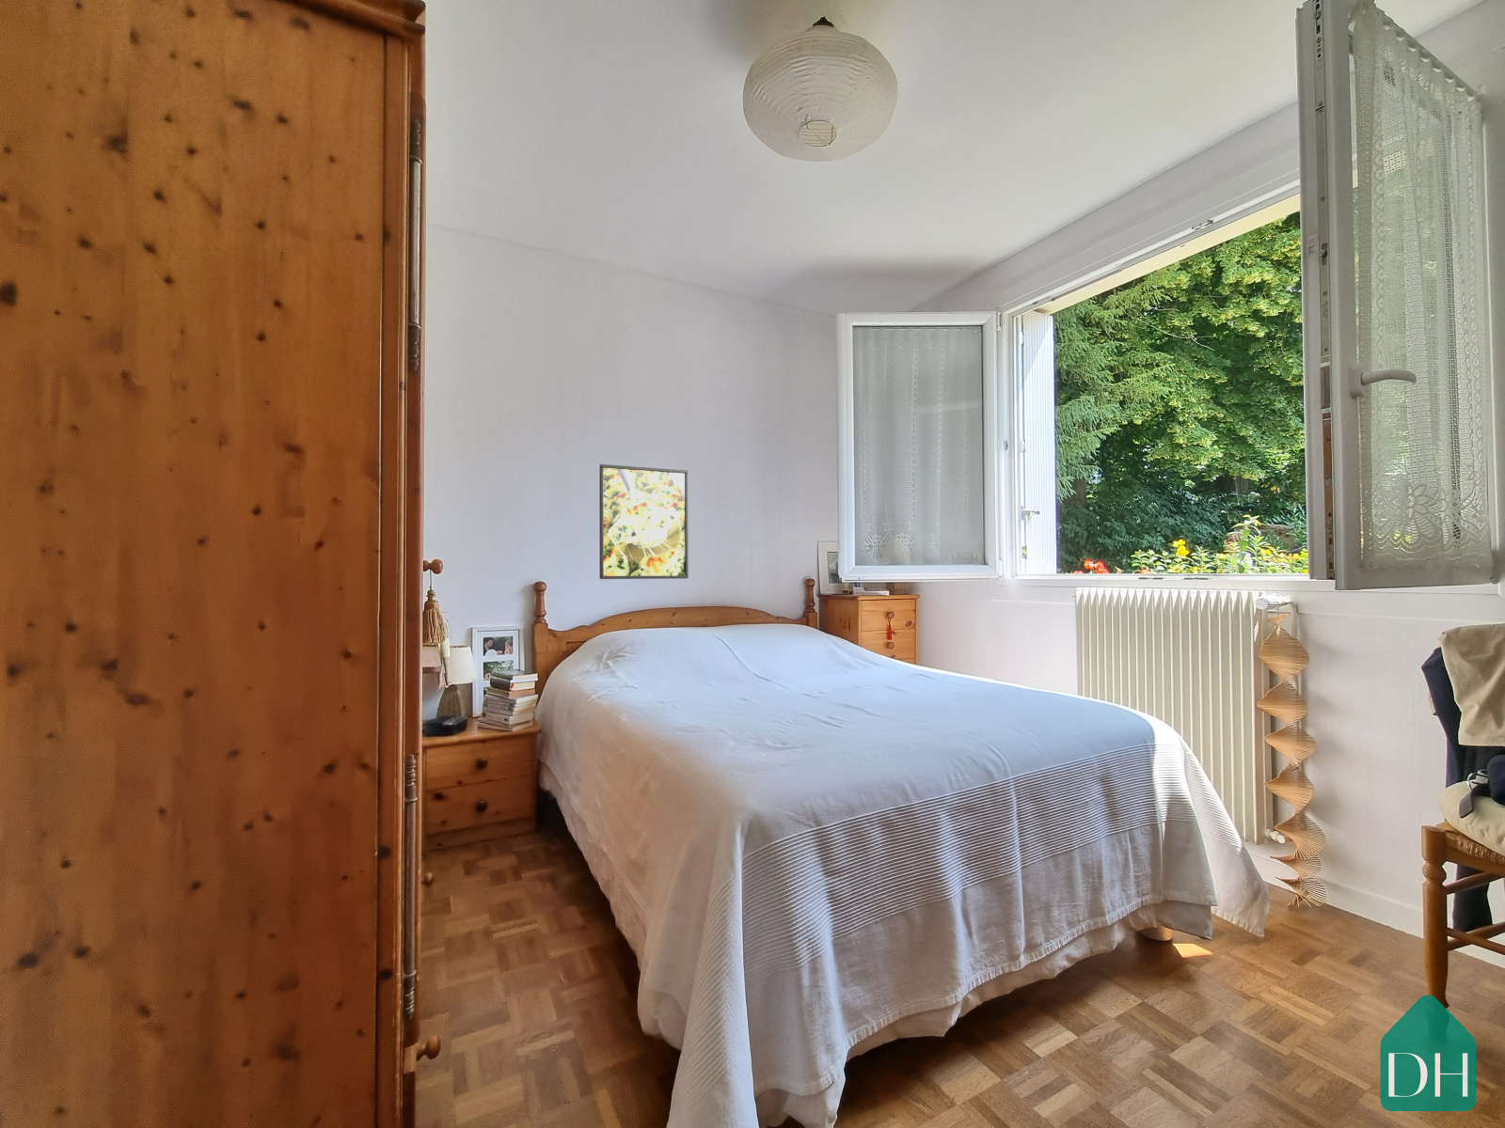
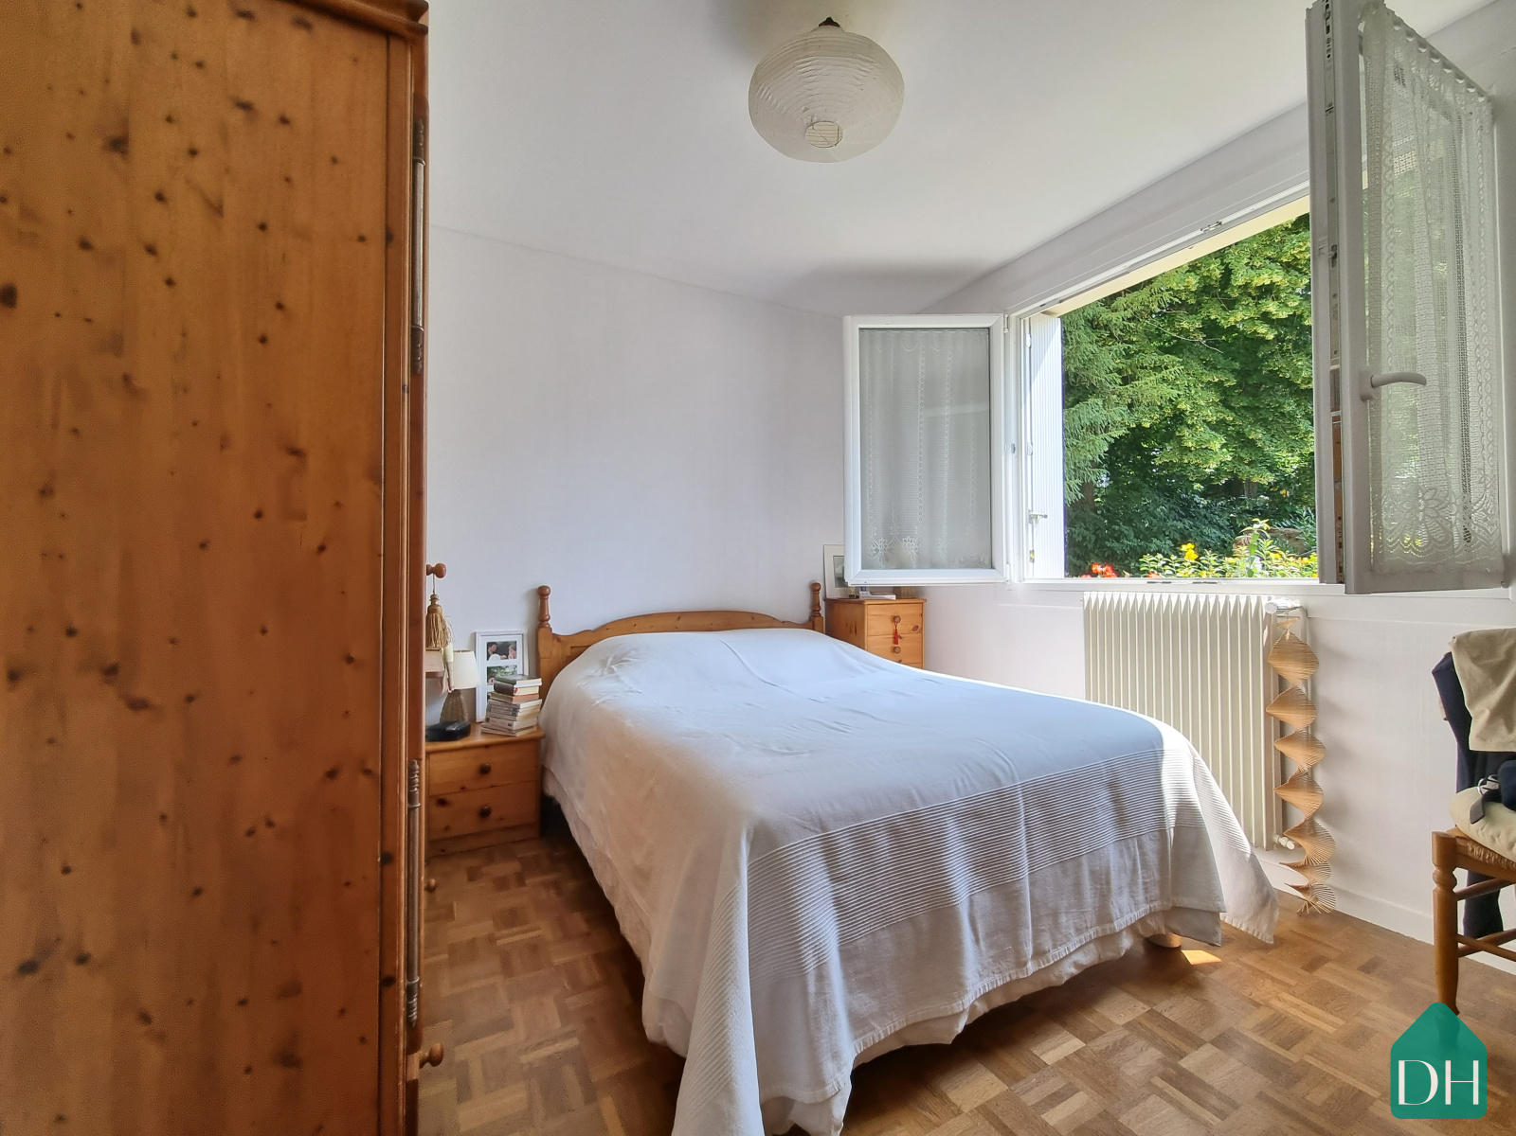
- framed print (645, 523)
